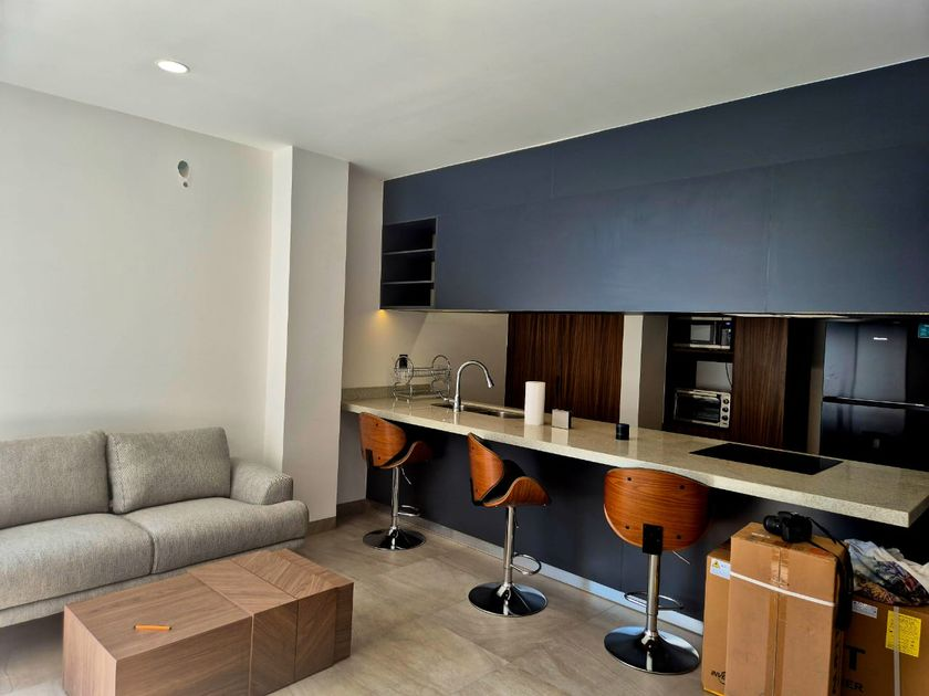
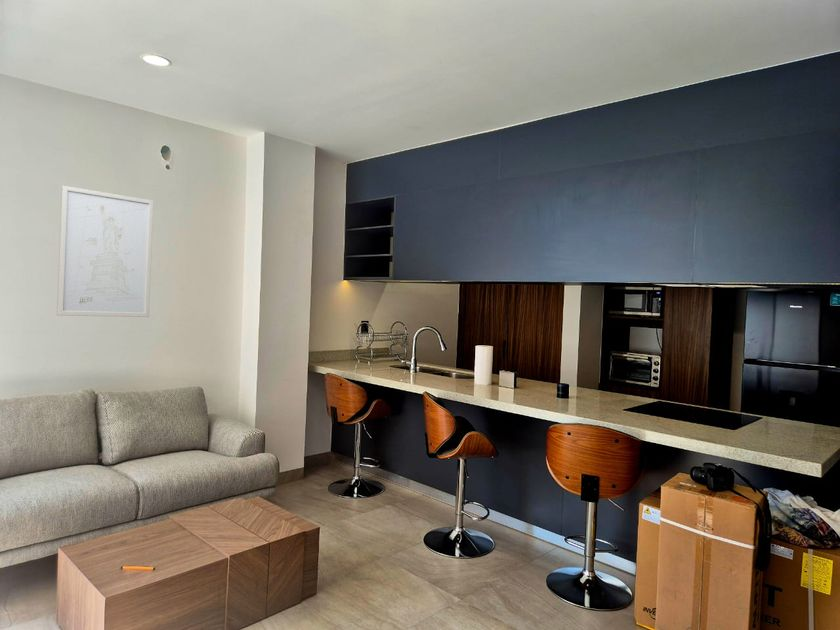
+ wall art (107, 255)
